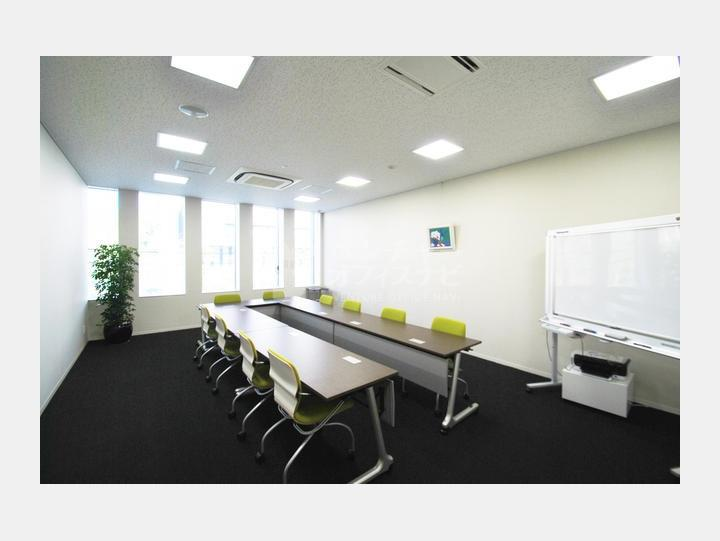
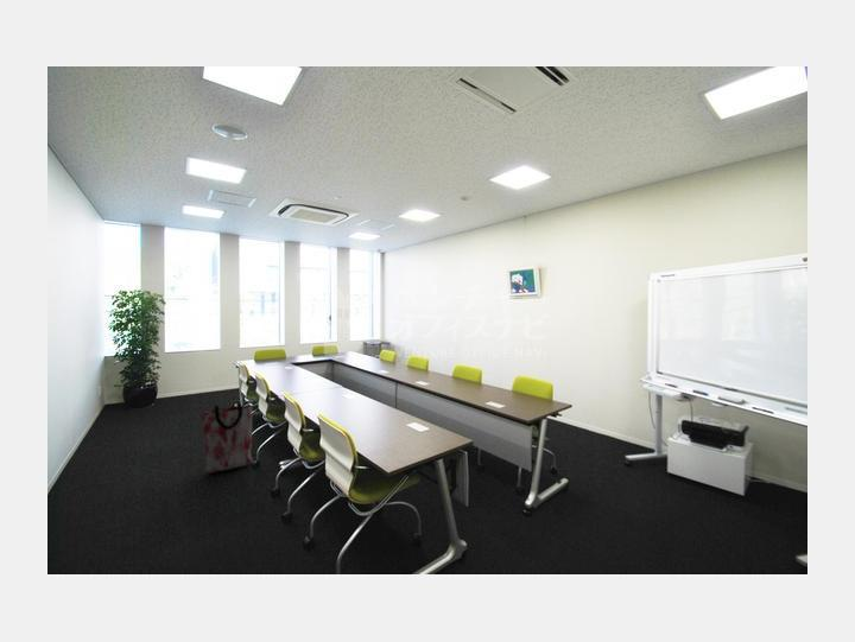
+ bag (228, 437)
